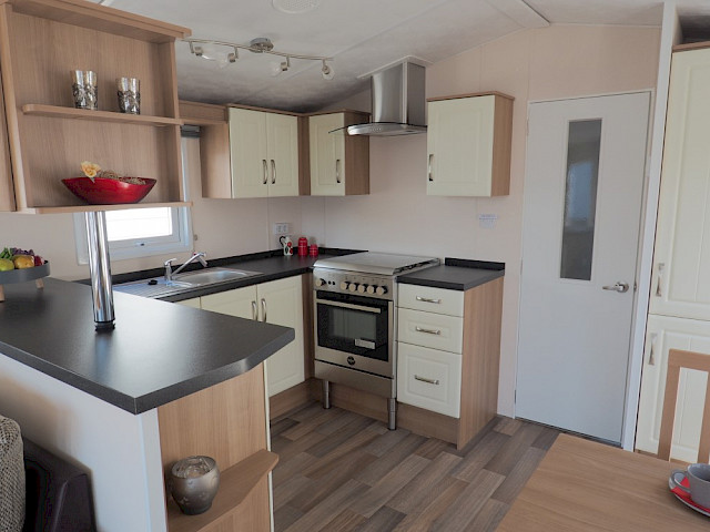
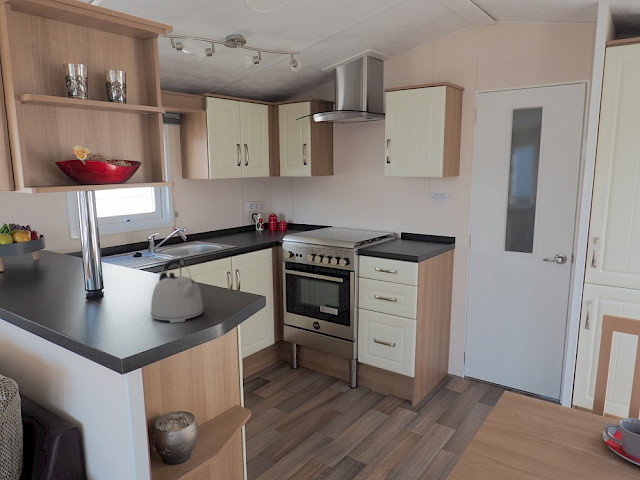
+ kettle (177, 286)
